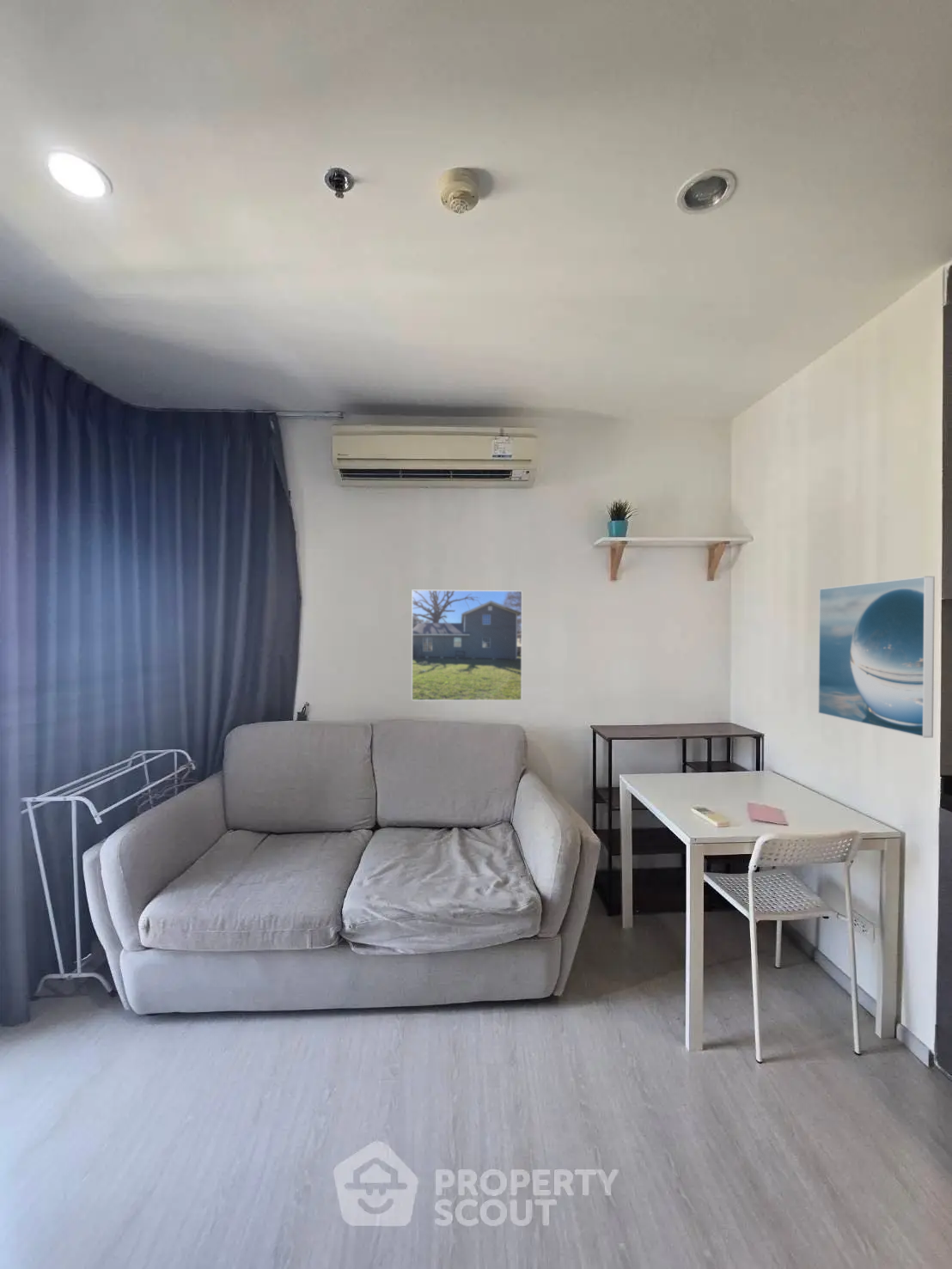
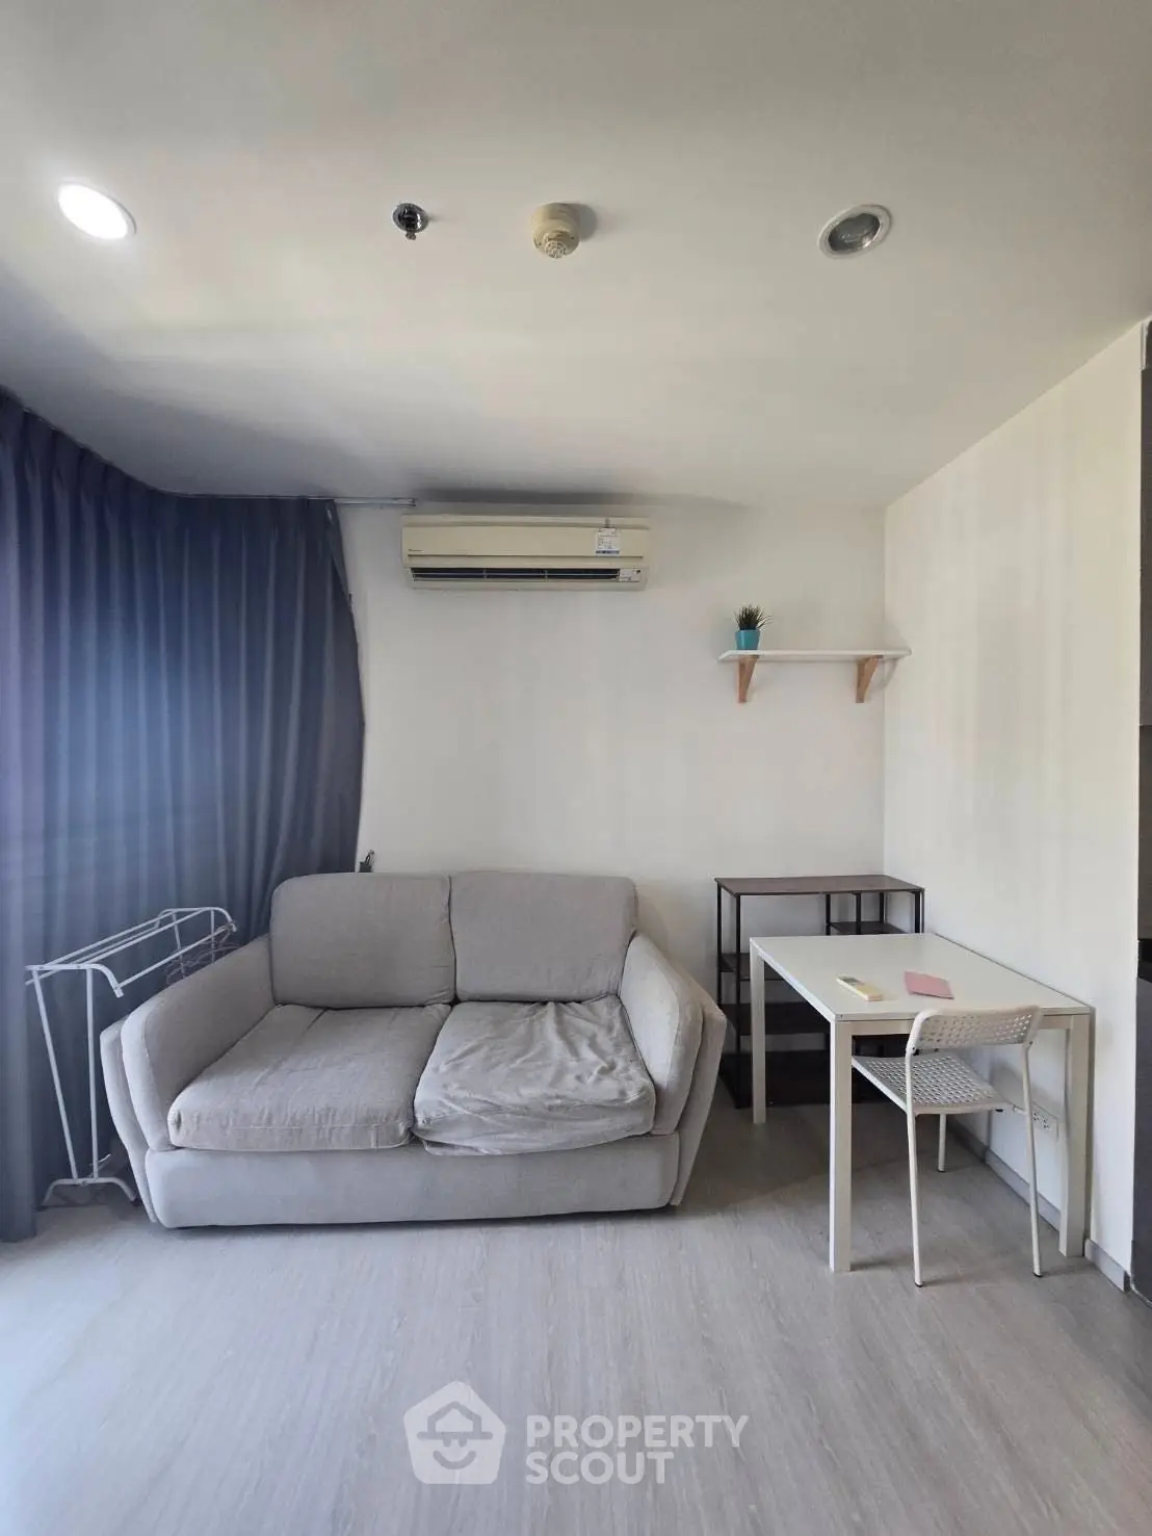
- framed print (467, 645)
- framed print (869, 653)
